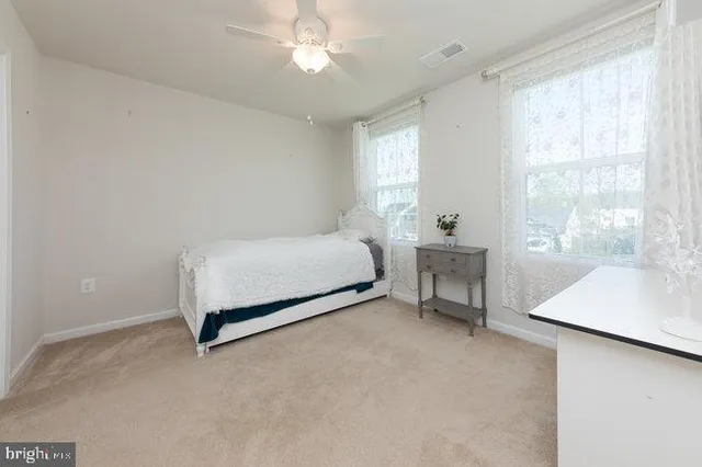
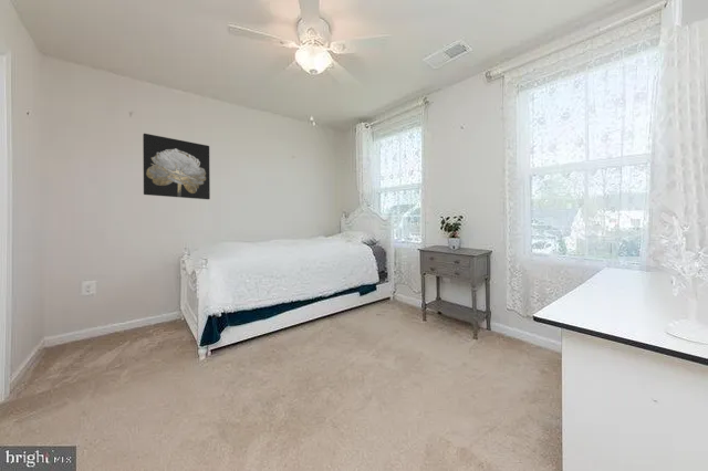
+ wall art (178, 168)
